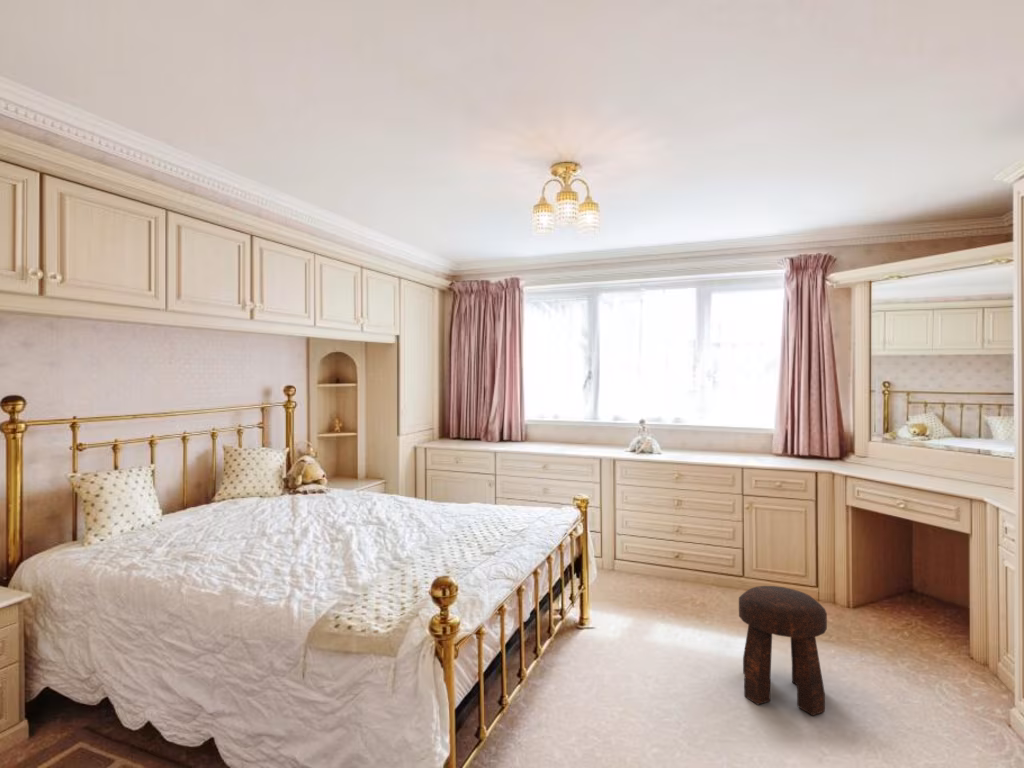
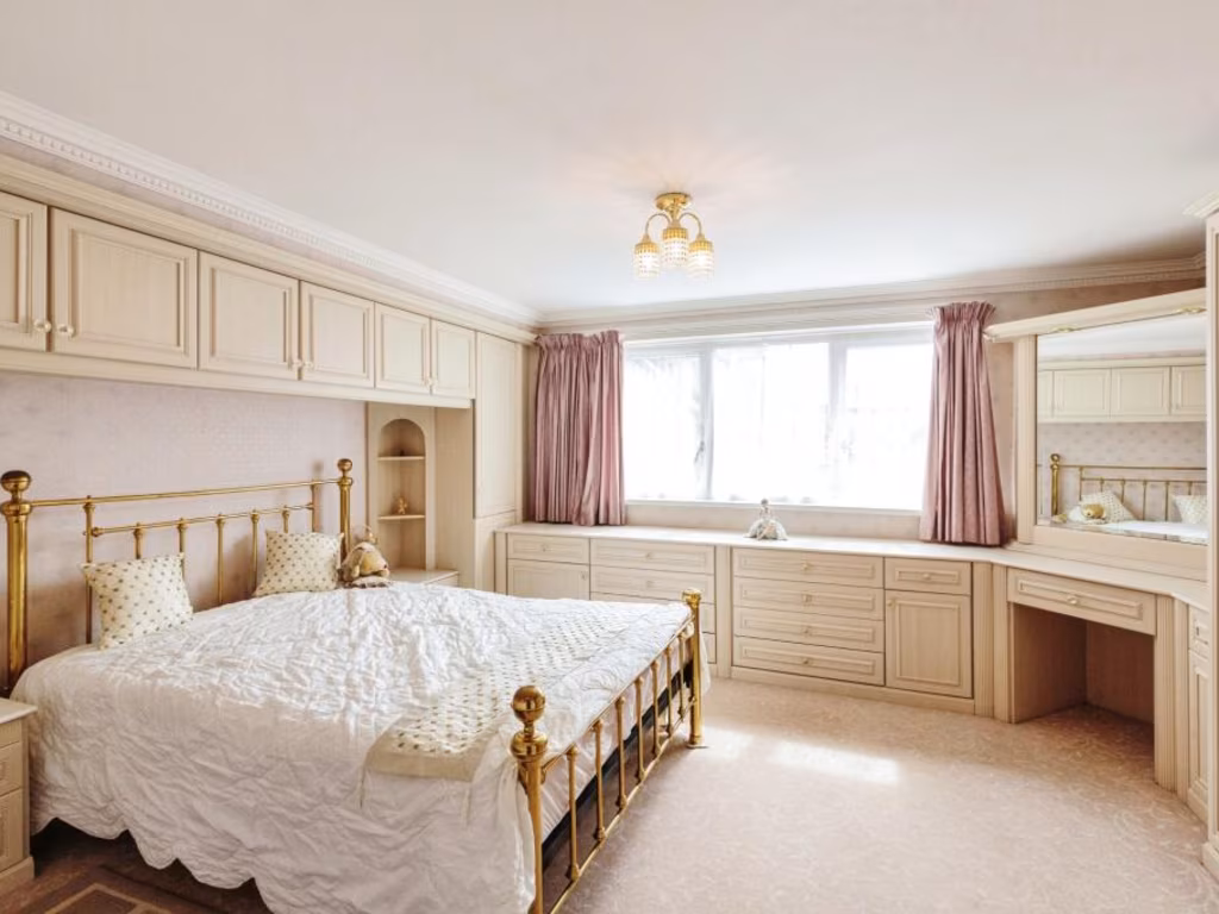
- stool (781, 635)
